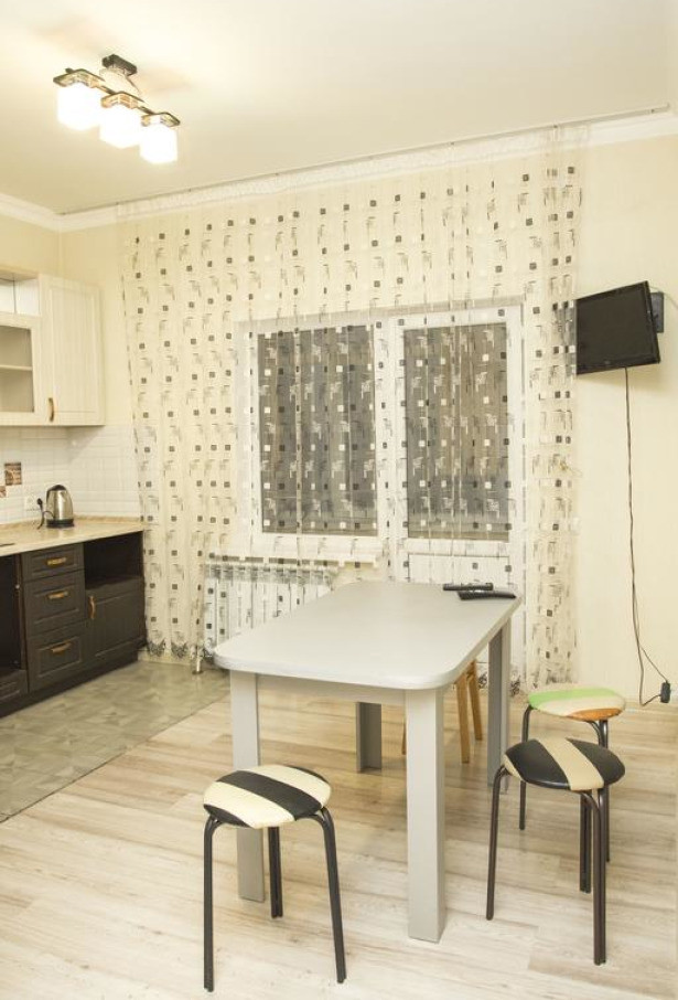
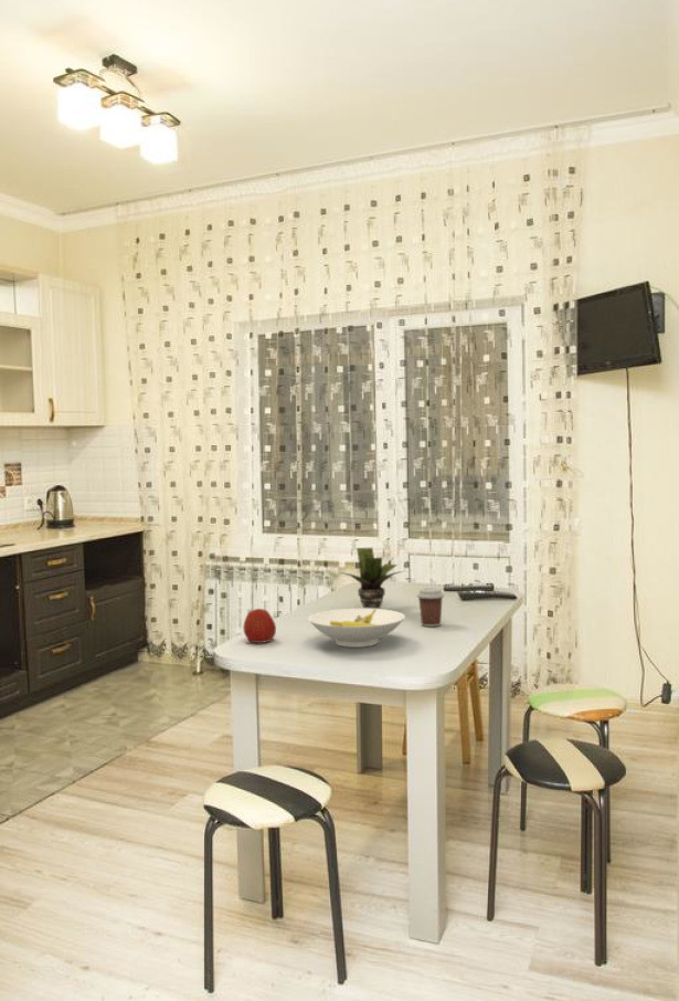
+ bowl (357, 628)
+ coffee cup (431, 607)
+ apple (259, 624)
+ potted plant (369, 580)
